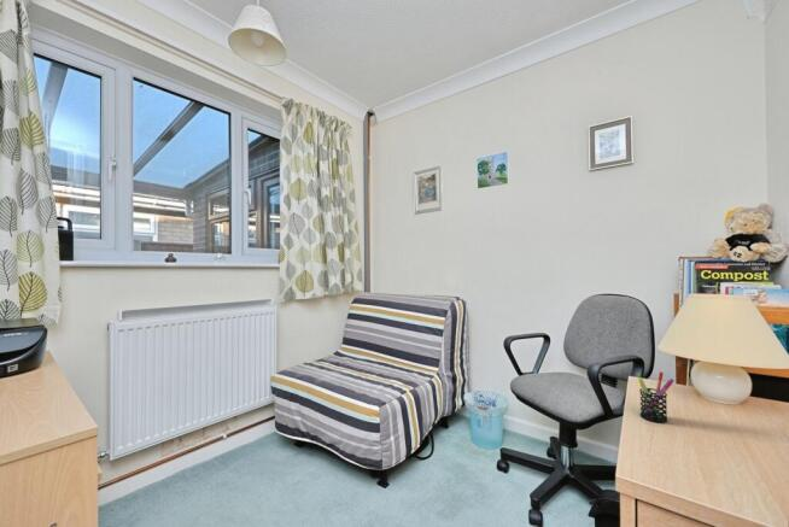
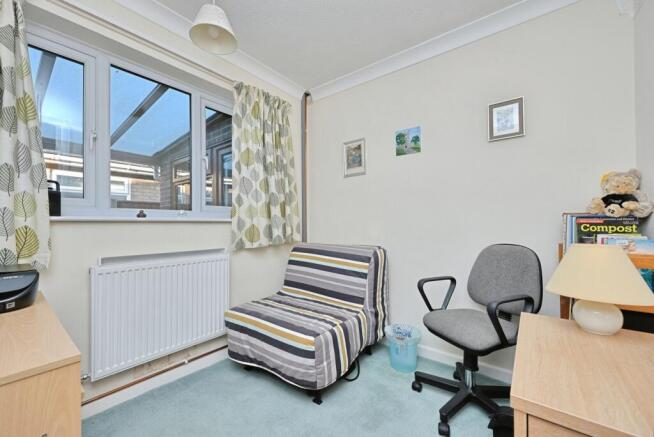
- pen holder (651, 393)
